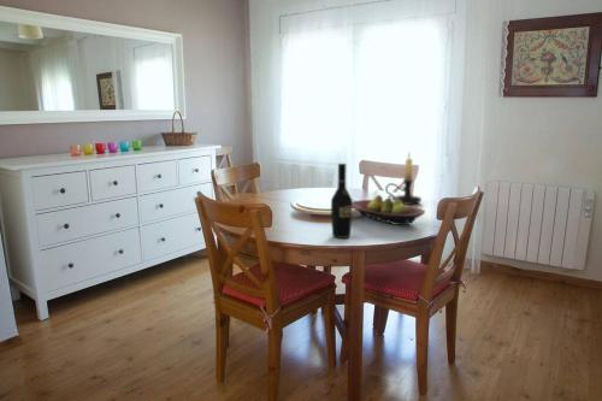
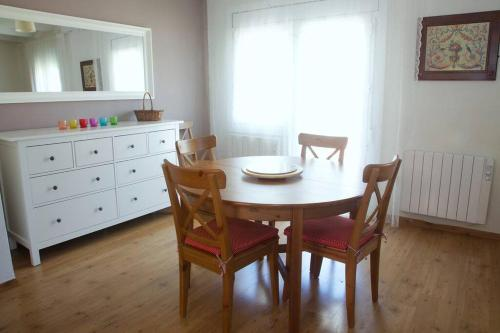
- candle holder (405, 176)
- wine bottle (341, 200)
- fruit bowl (385, 207)
